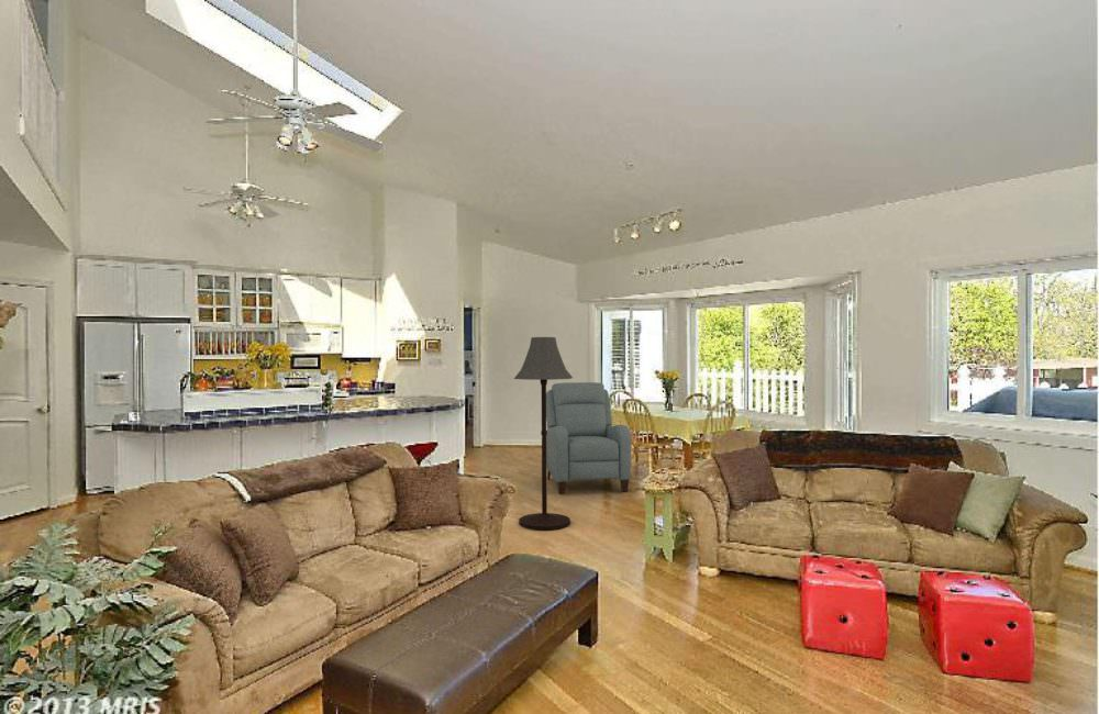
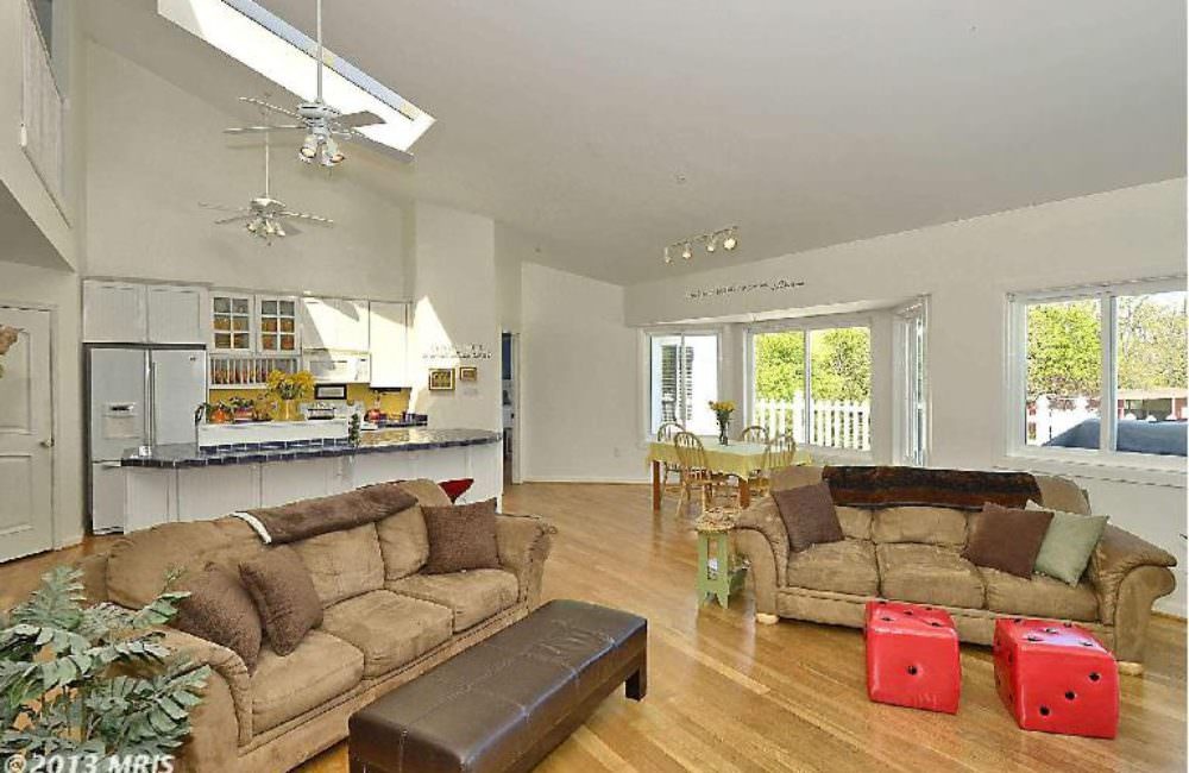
- floor lamp (544, 429)
- chair (585, 434)
